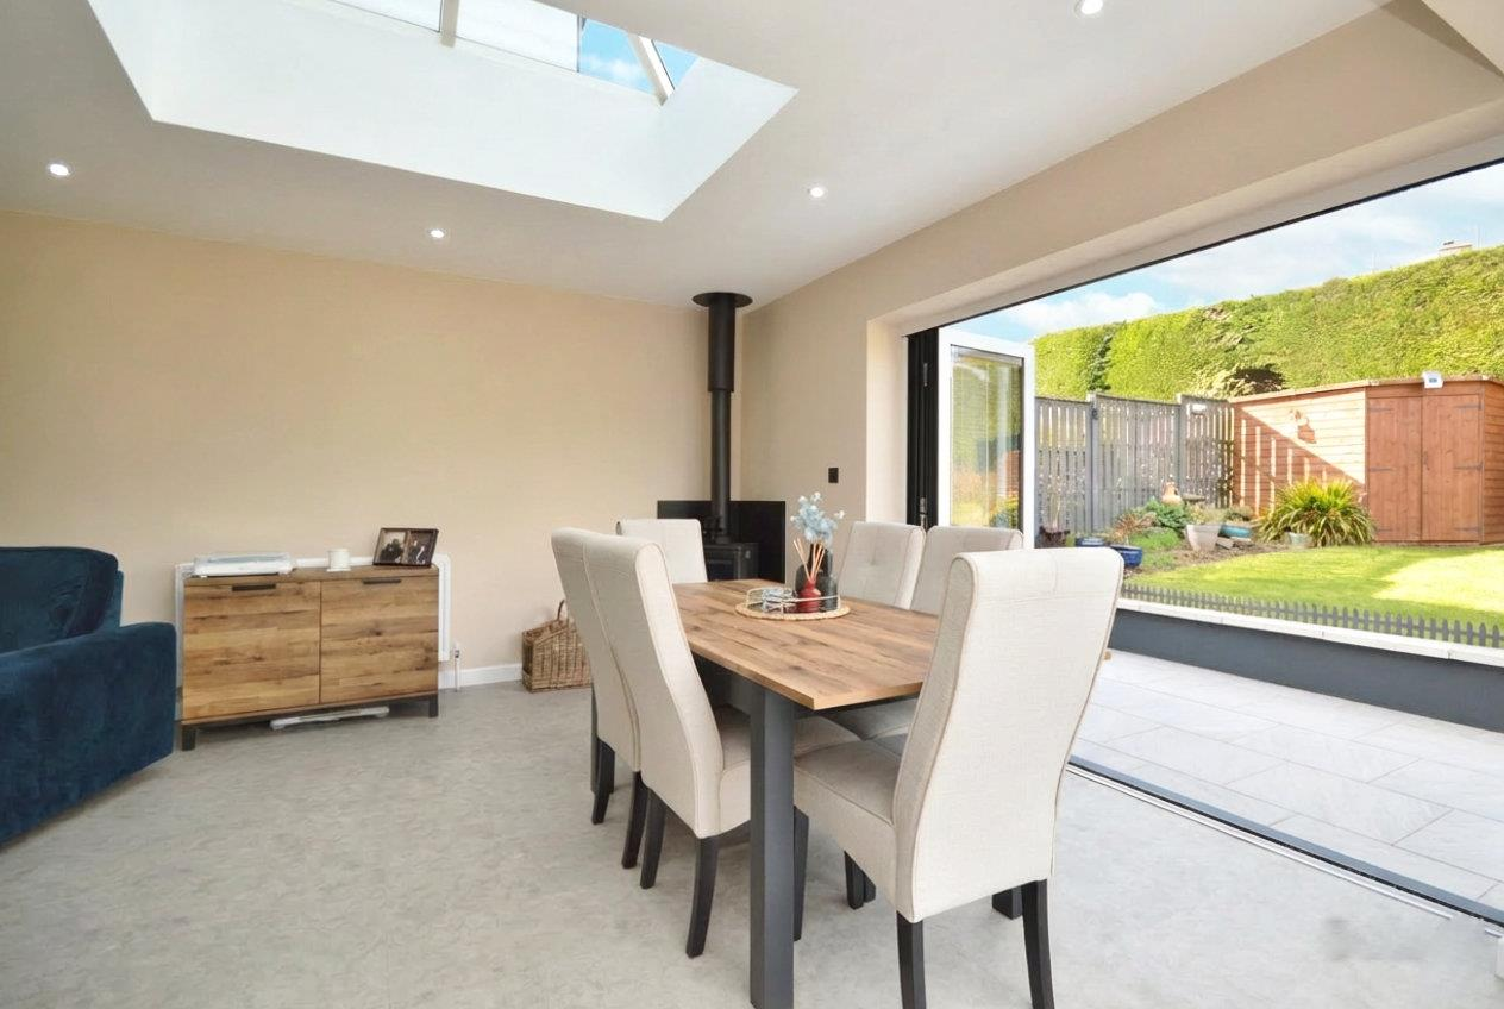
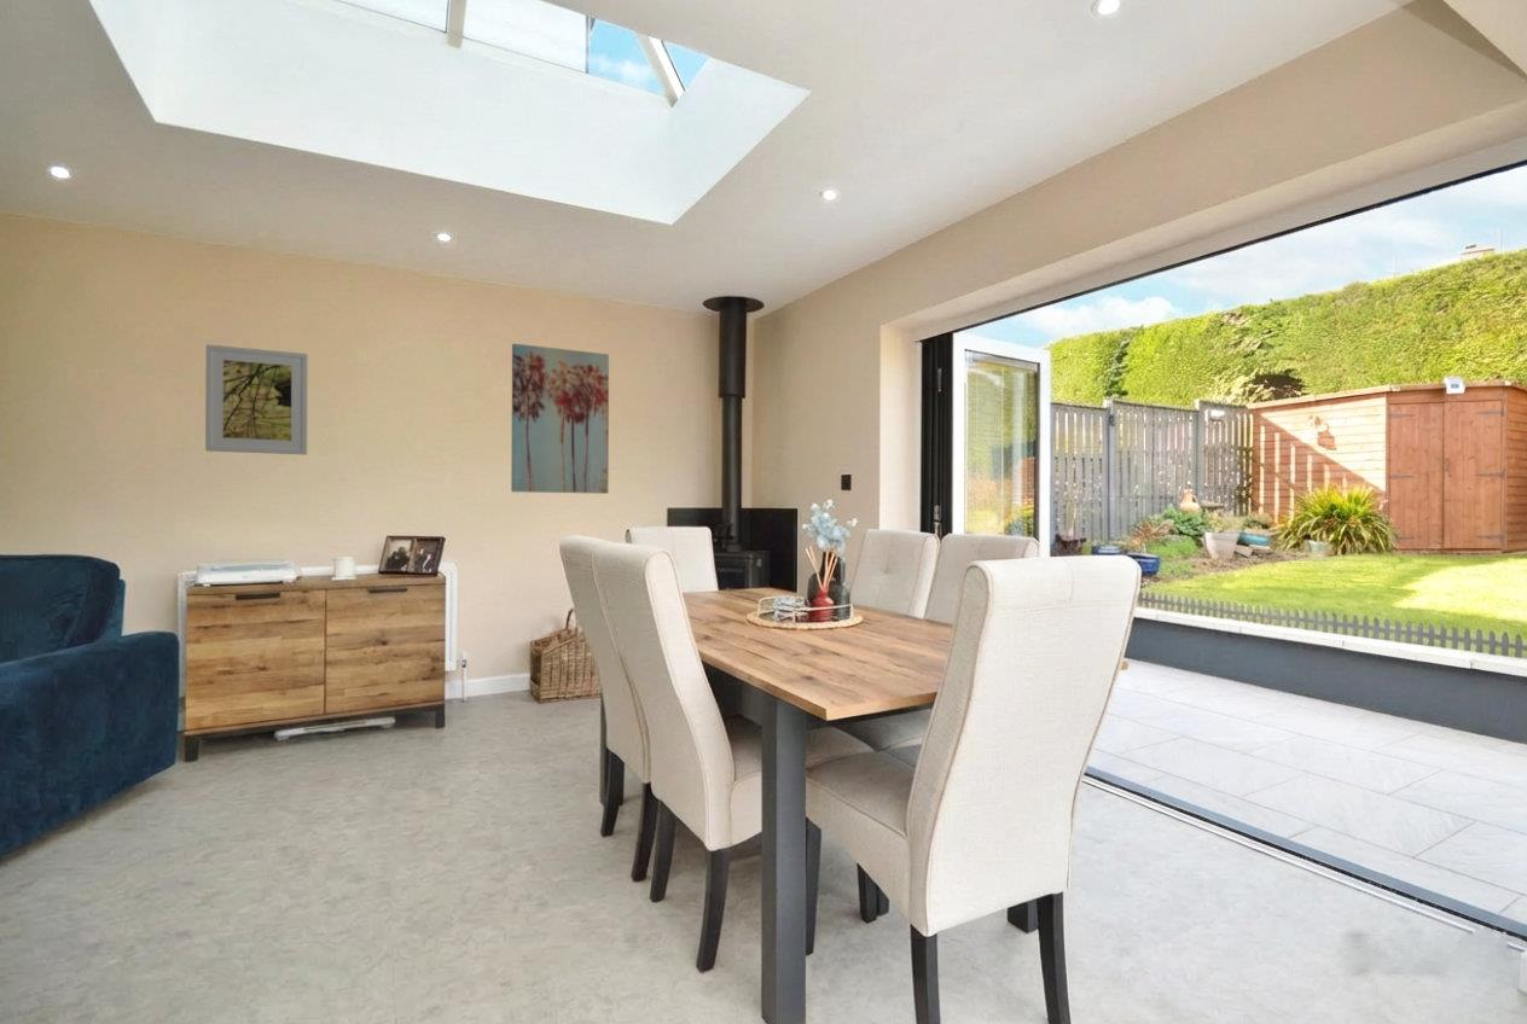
+ wall art (561, 420)
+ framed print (257, 401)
